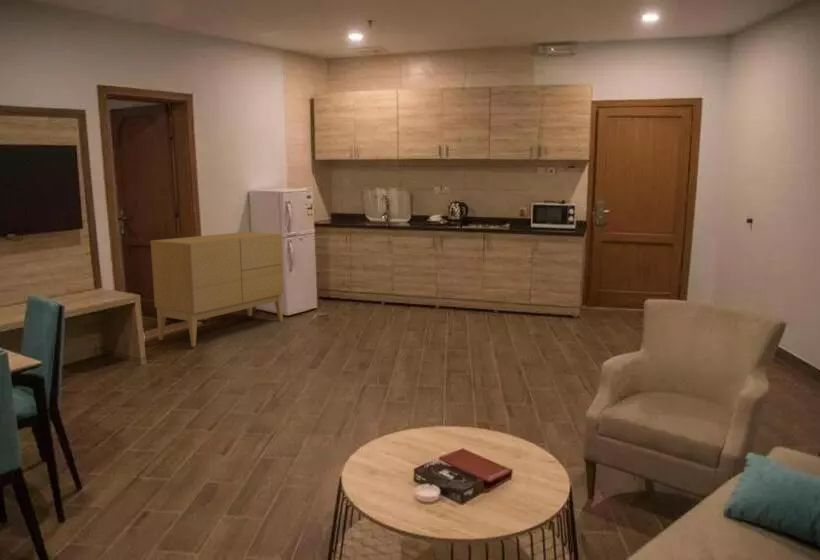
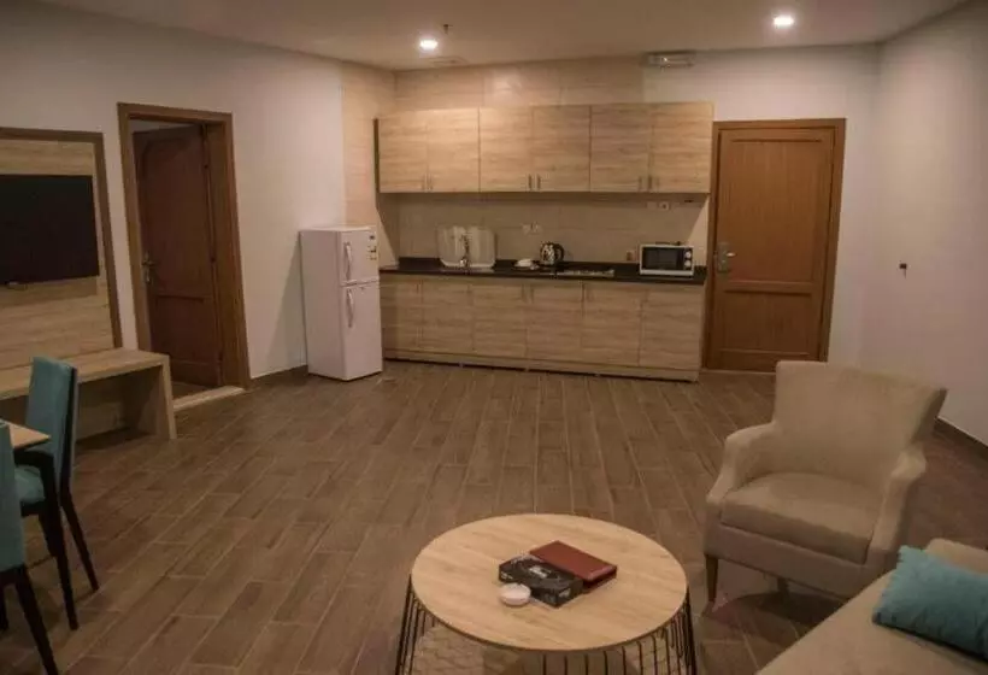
- sideboard (222, 284)
